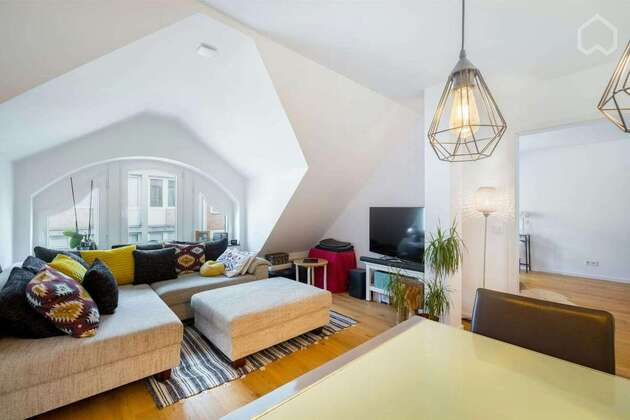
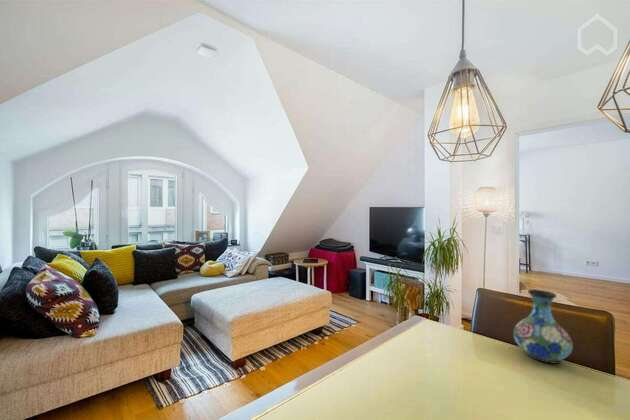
+ vase (541, 324)
